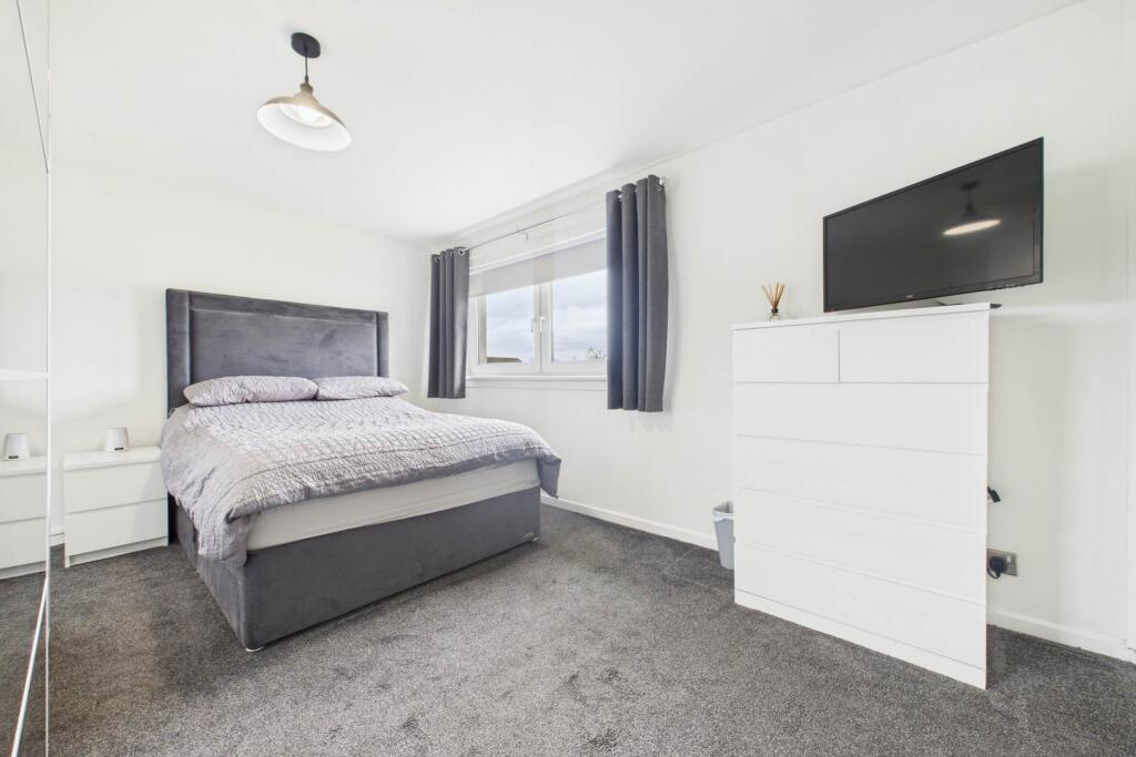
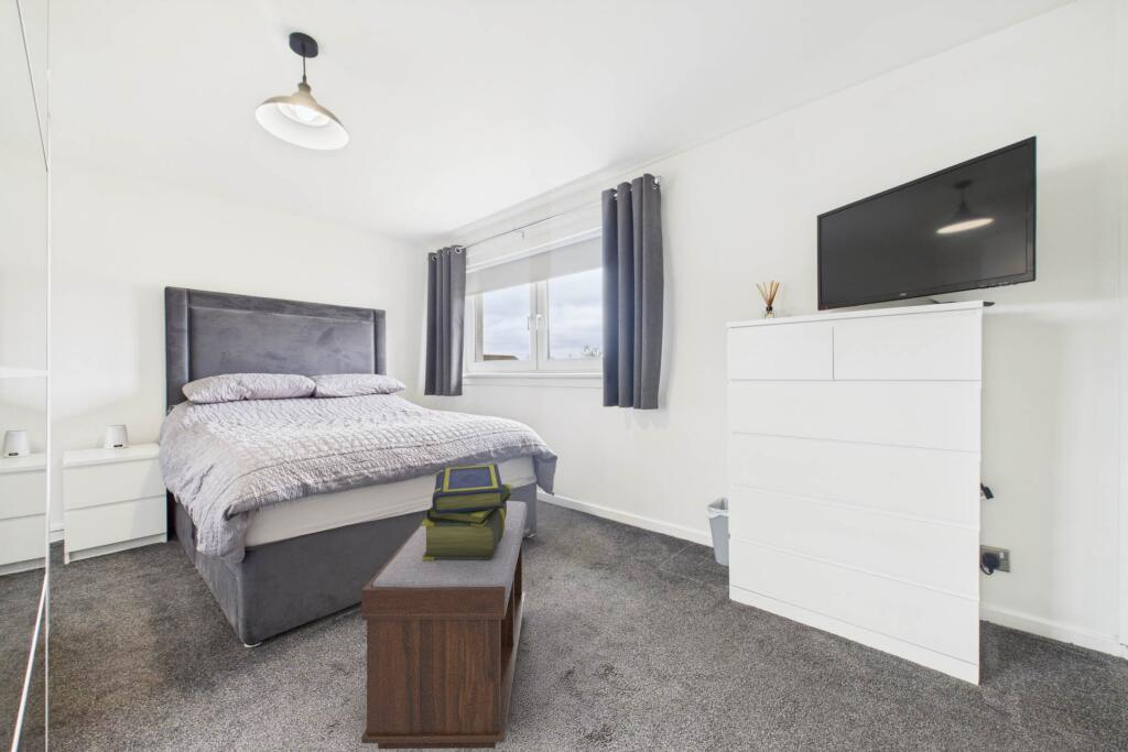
+ bench (465, 597)
+ stack of books (469, 508)
